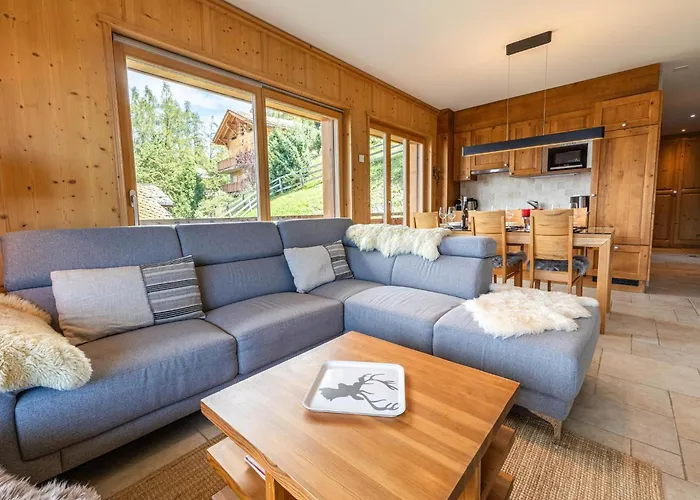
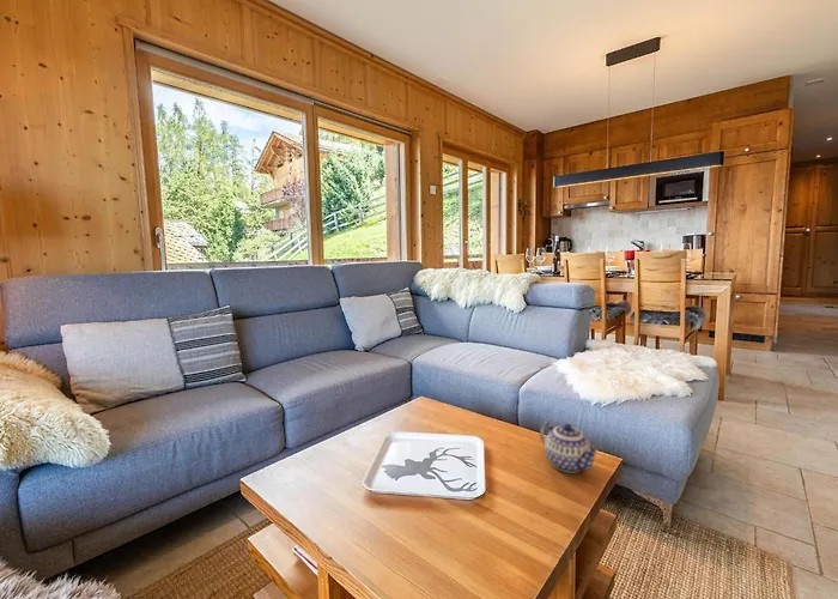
+ teapot (566, 444)
